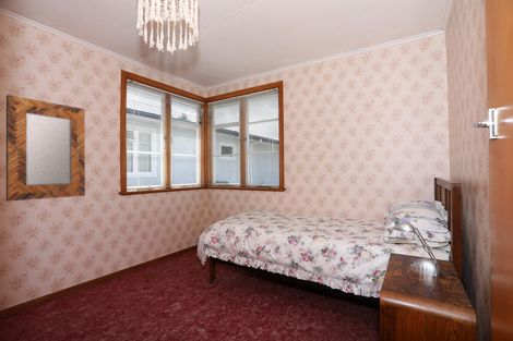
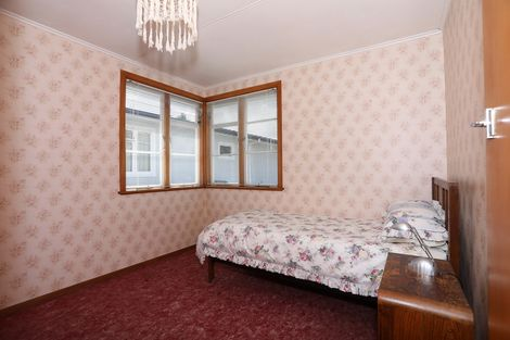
- home mirror (49, 150)
